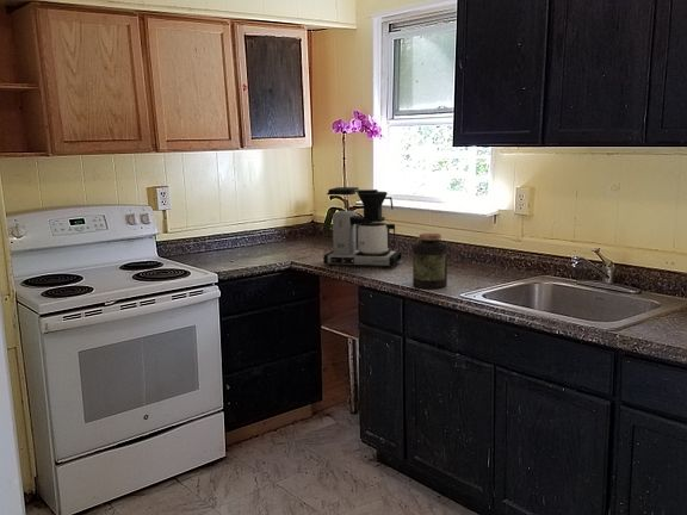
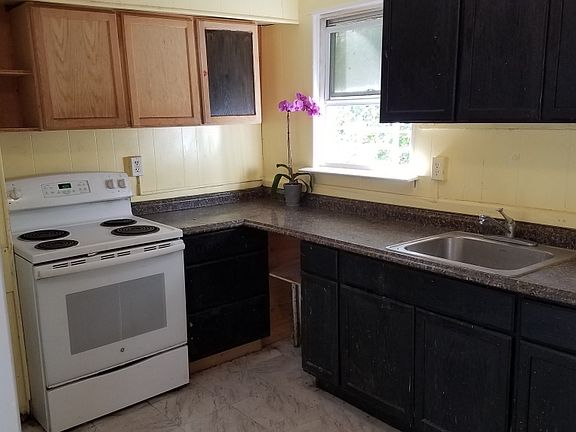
- jar (429, 260)
- coffee maker (363, 227)
